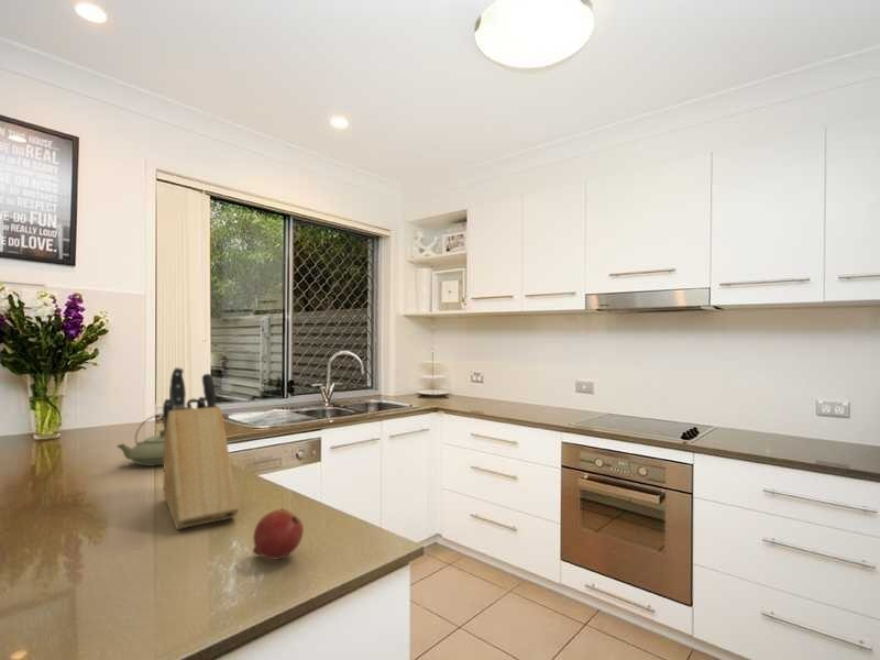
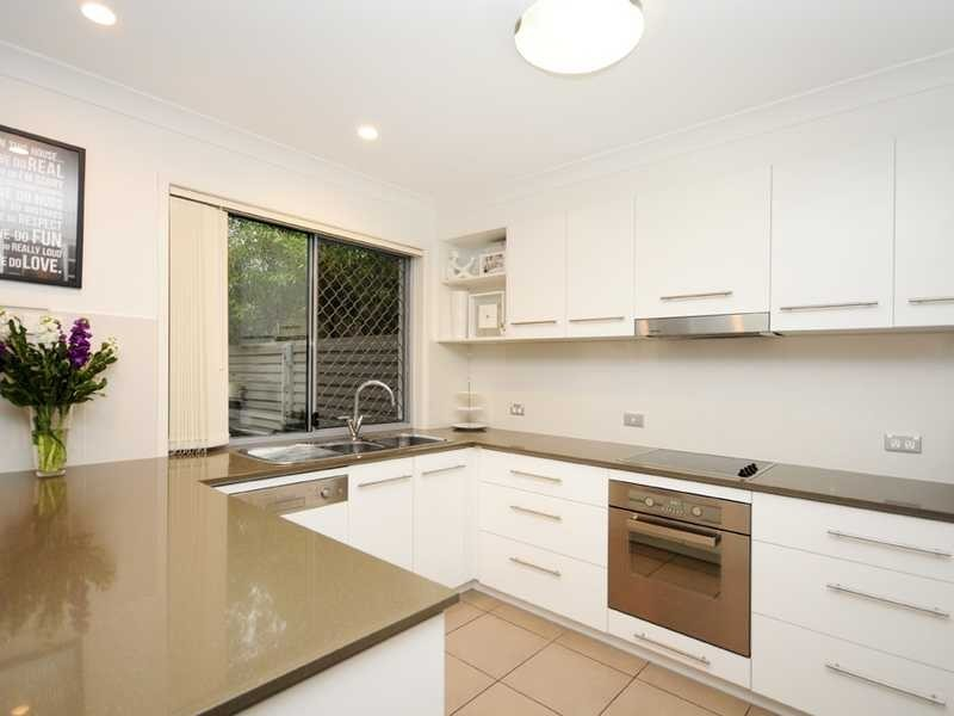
- knife block (195, 436)
- teapot (157, 438)
- fruit (276, 534)
